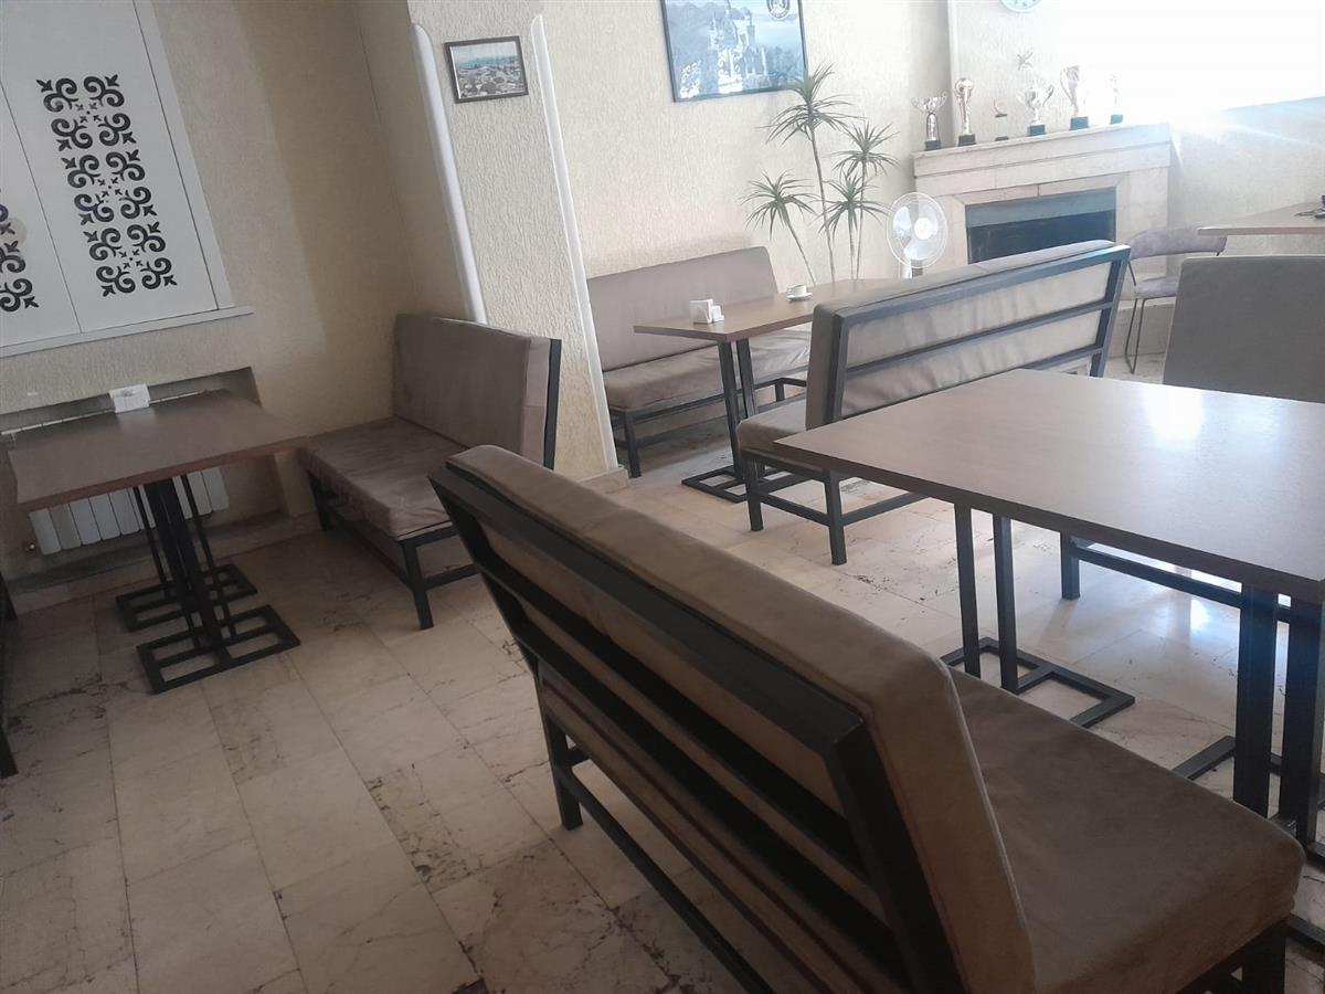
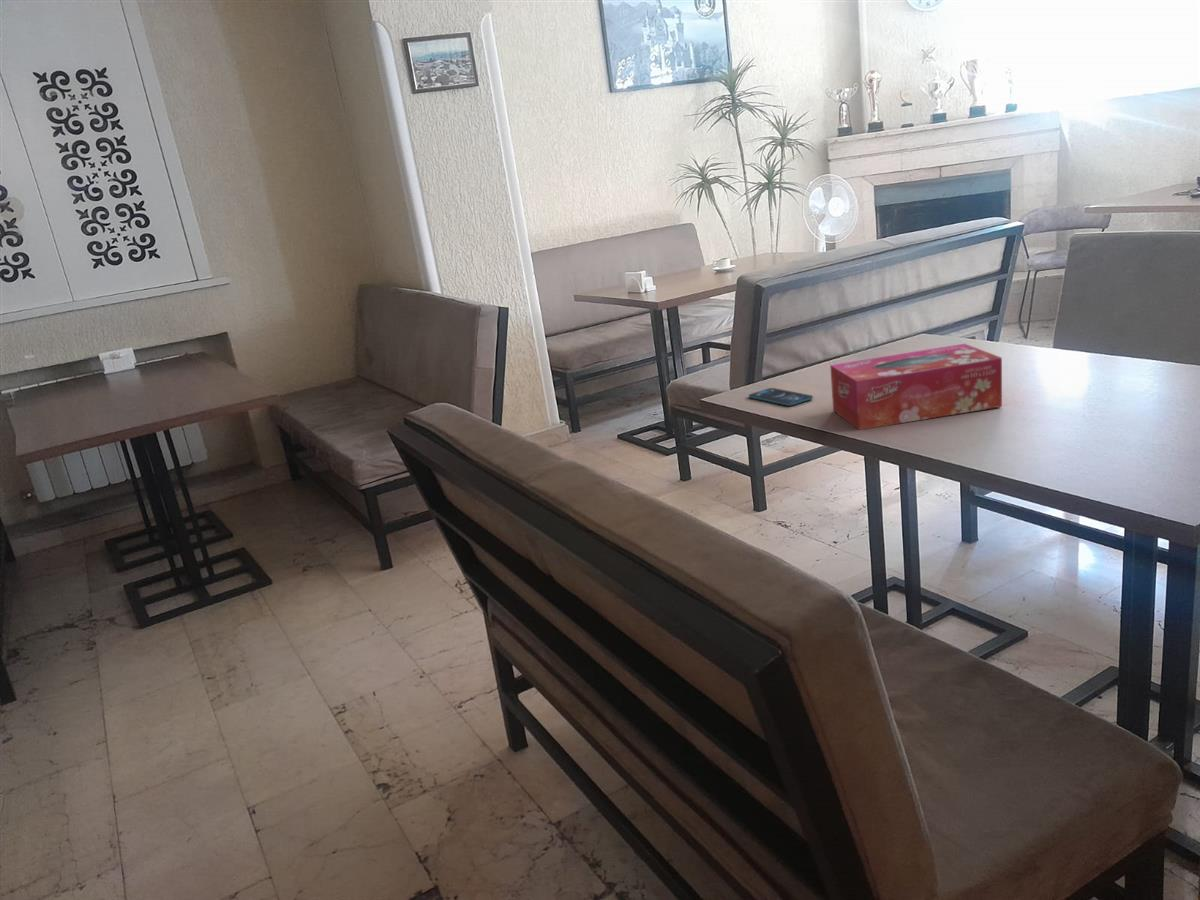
+ tissue box (913, 385)
+ smartphone (780, 396)
